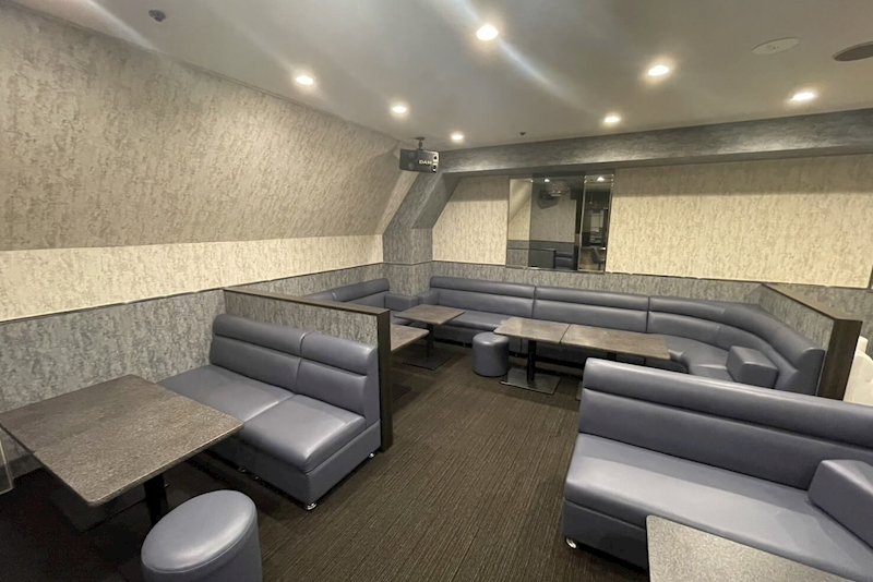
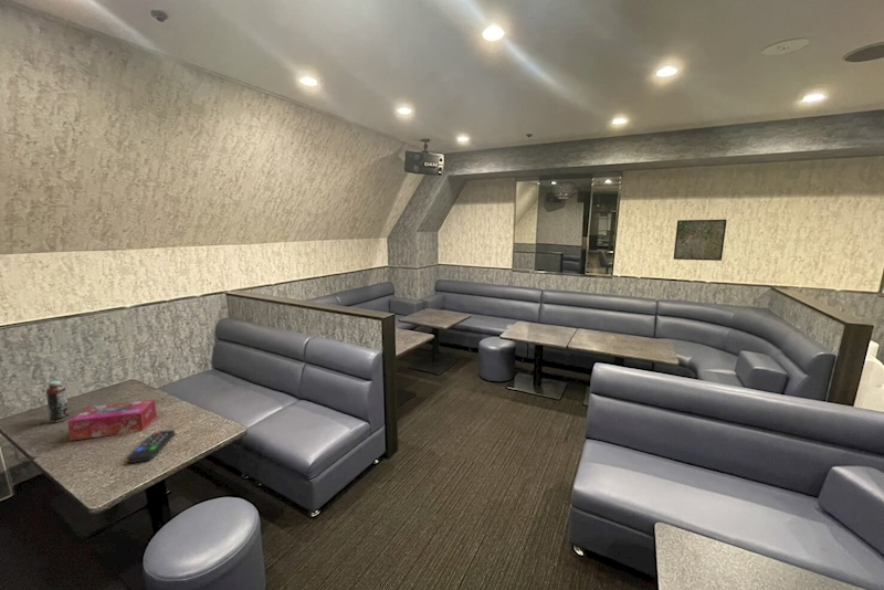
+ tissue box (115, 419)
+ beverage bottle (56, 400)
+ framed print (698, 240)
+ remote control (152, 444)
